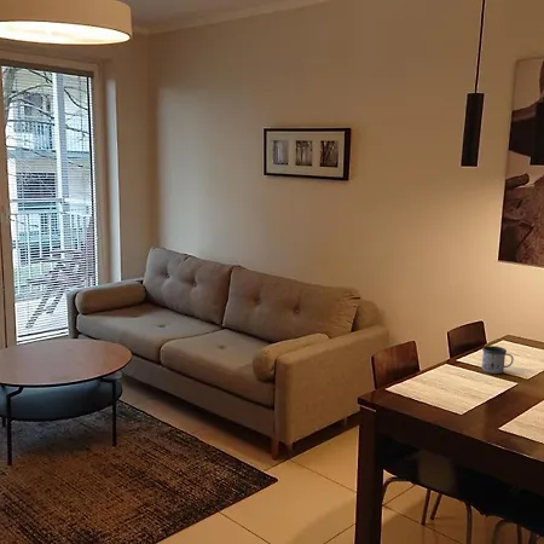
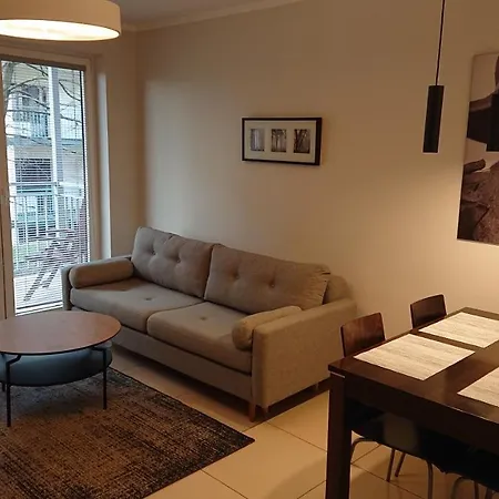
- mug (497, 360)
